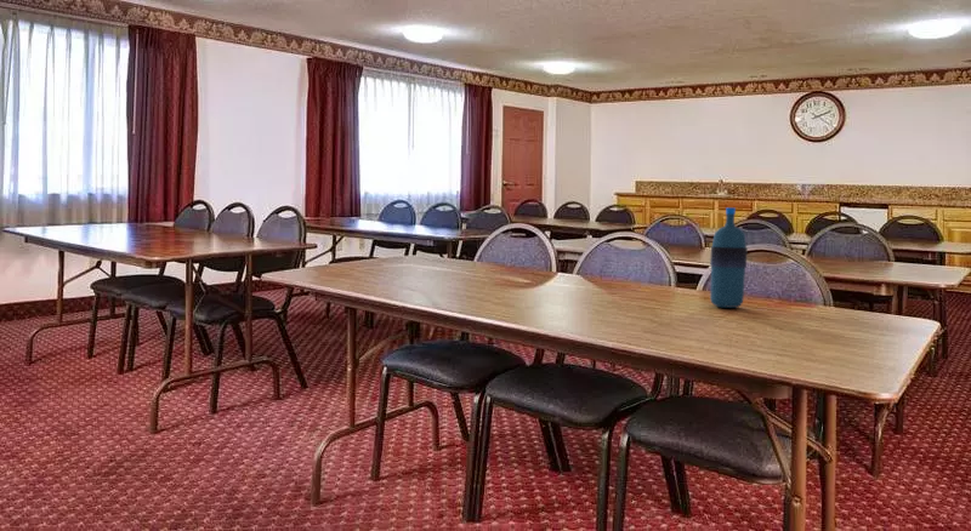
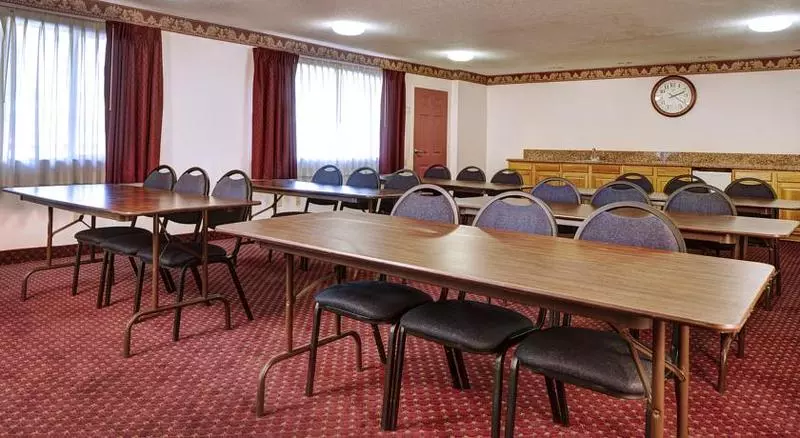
- water bottle (728, 257)
